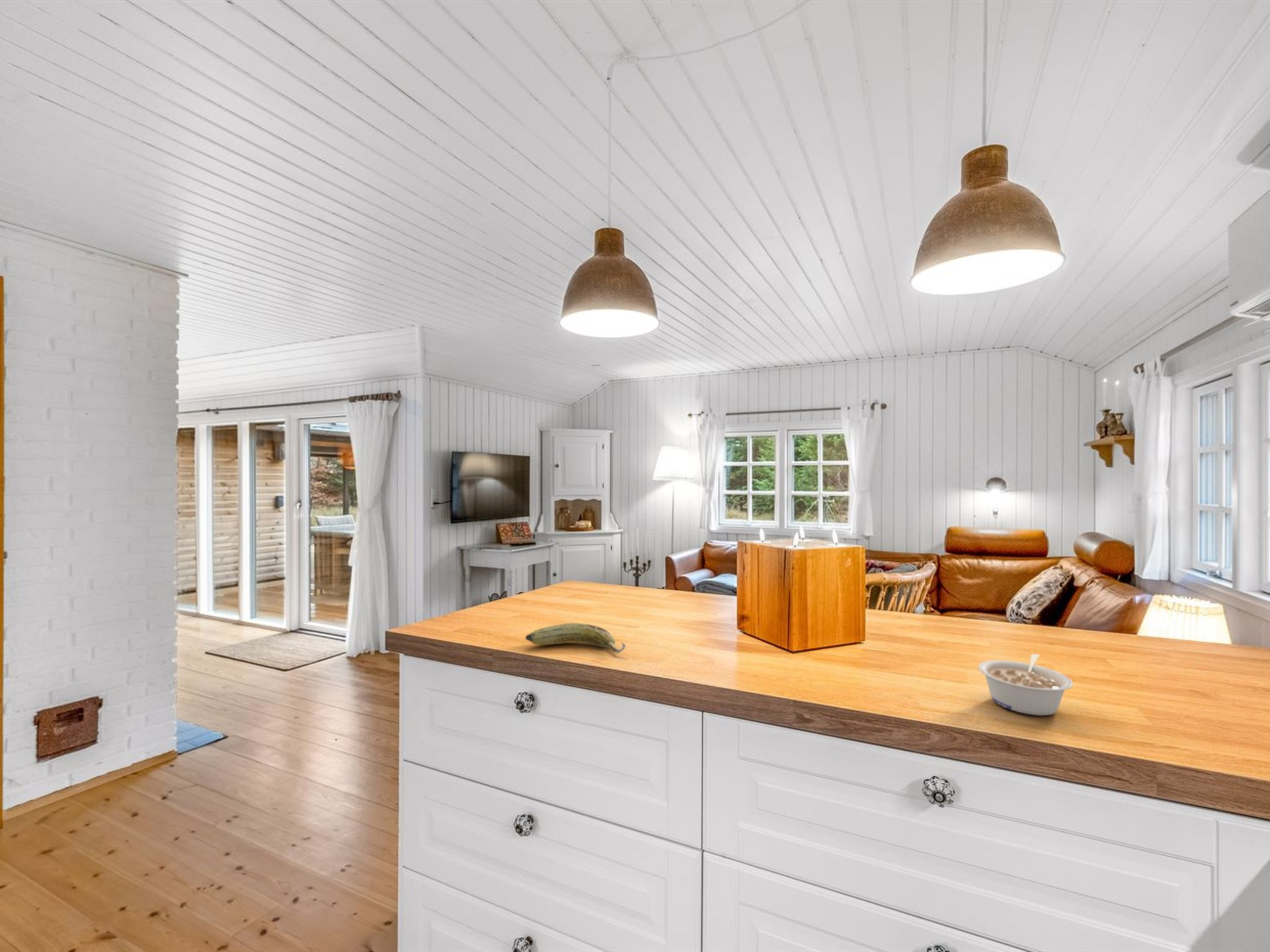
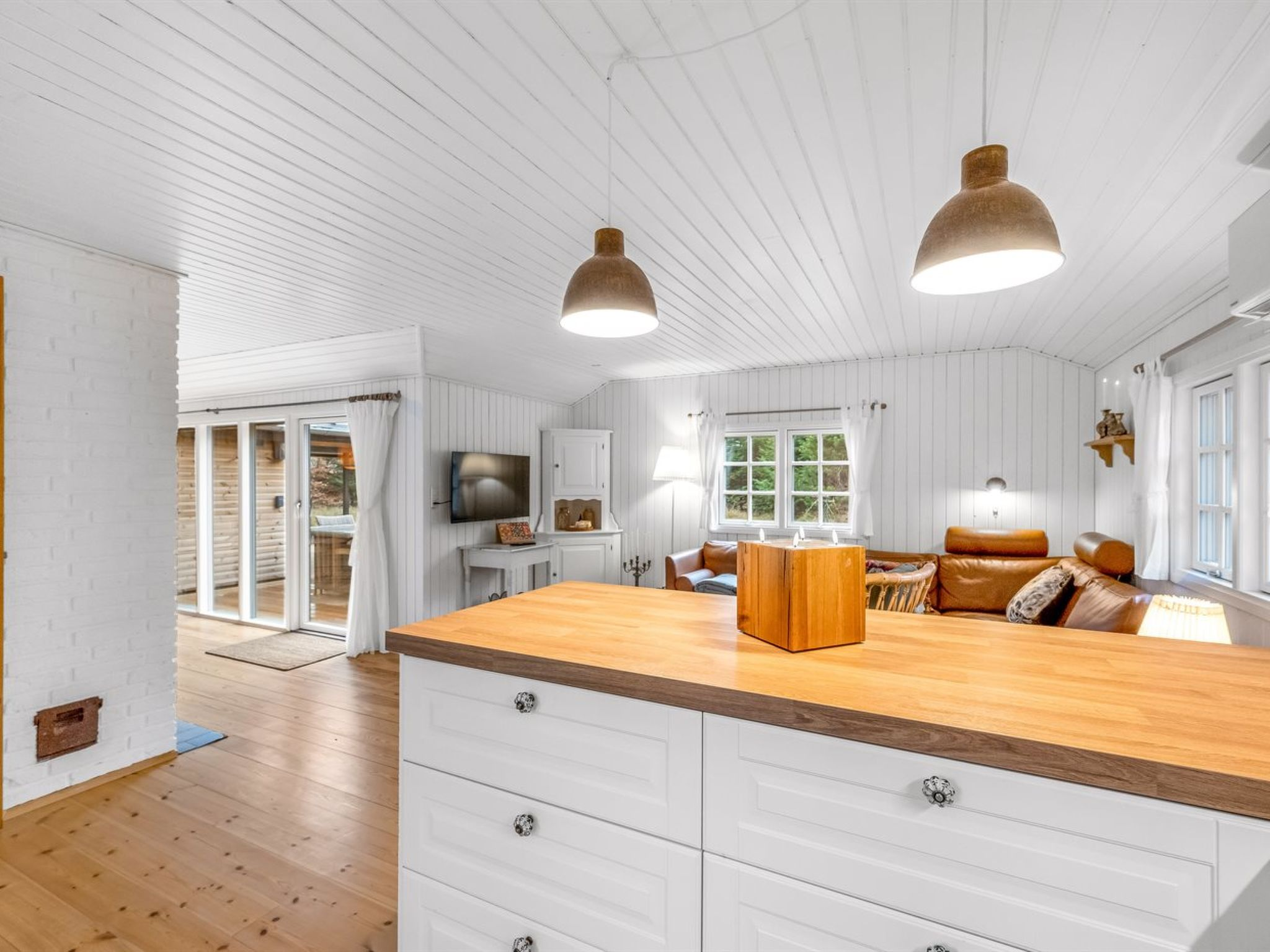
- fruit (579, 636)
- legume (1021, 684)
